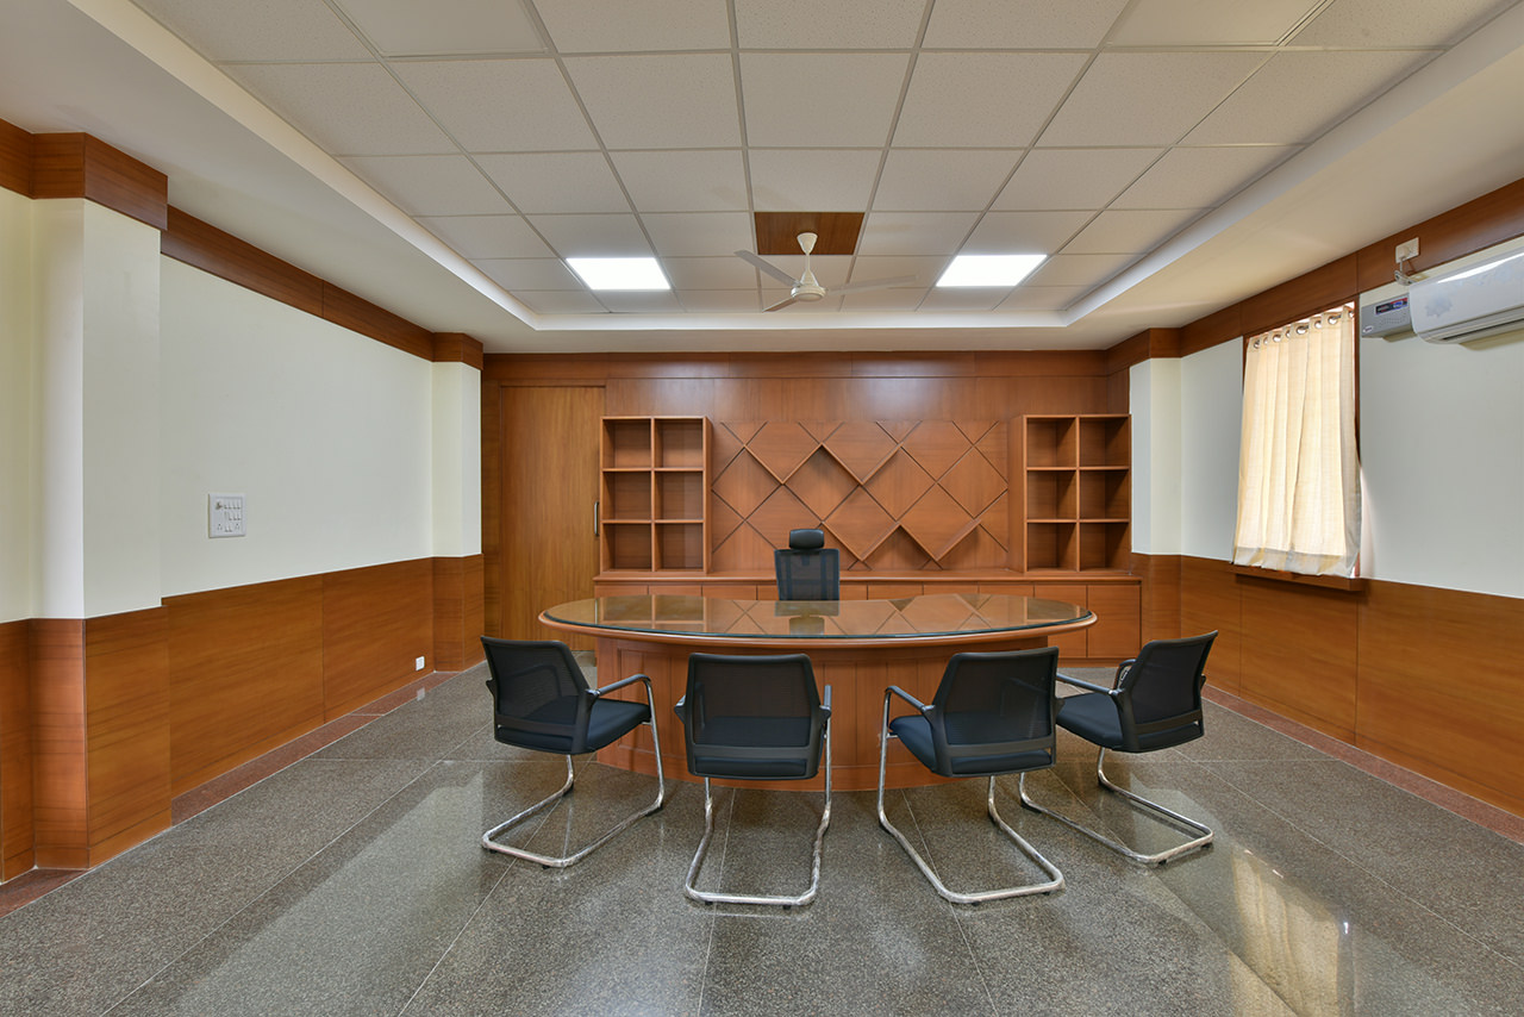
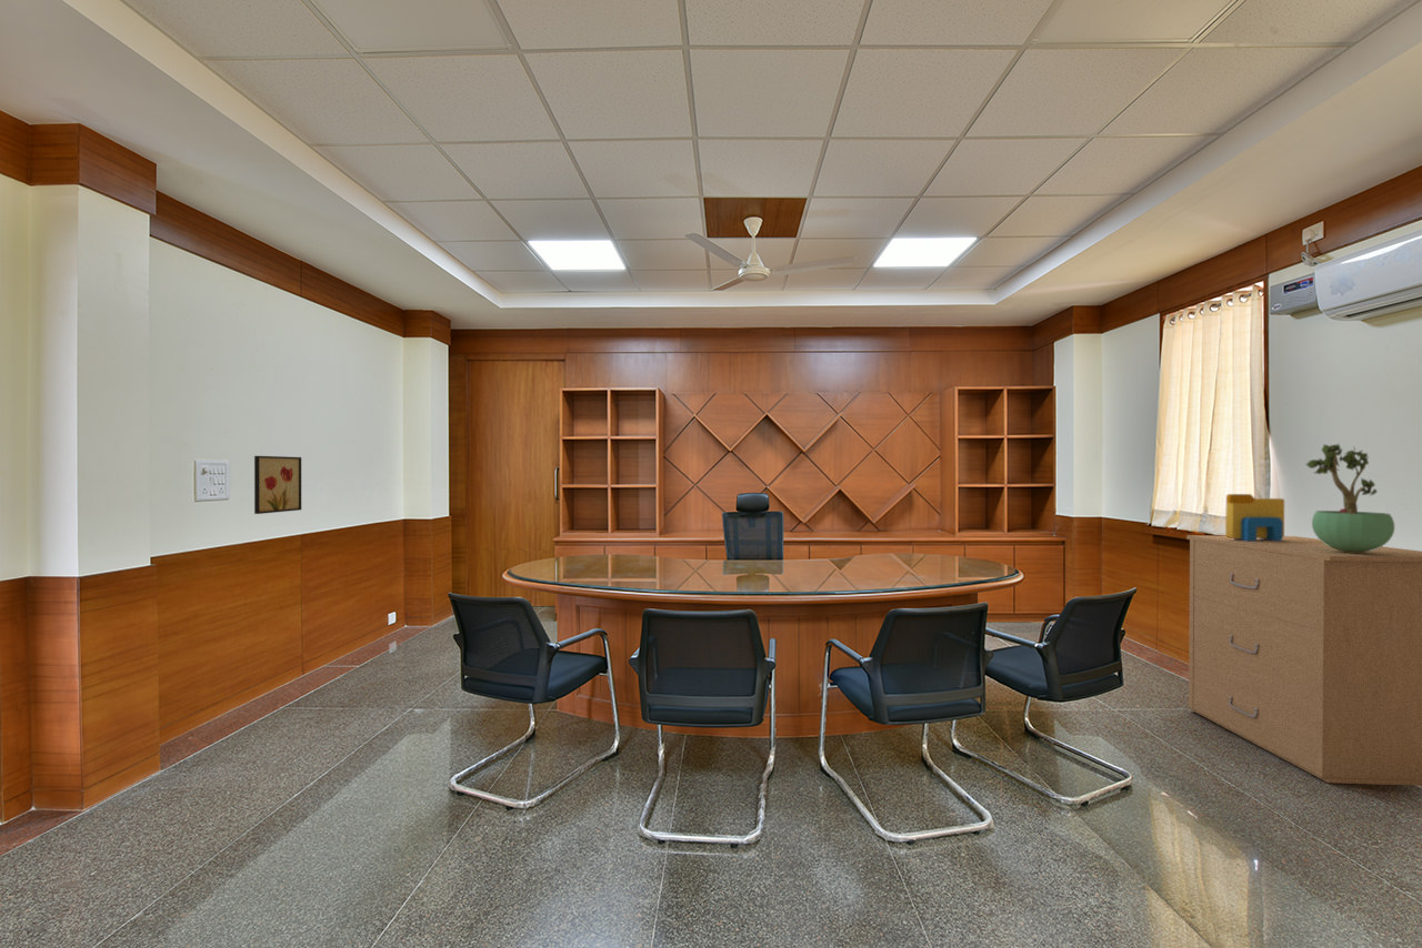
+ folder (1258, 516)
+ filing cabinet (1309, 644)
+ wall art (278, 484)
+ potted plant (1349, 496)
